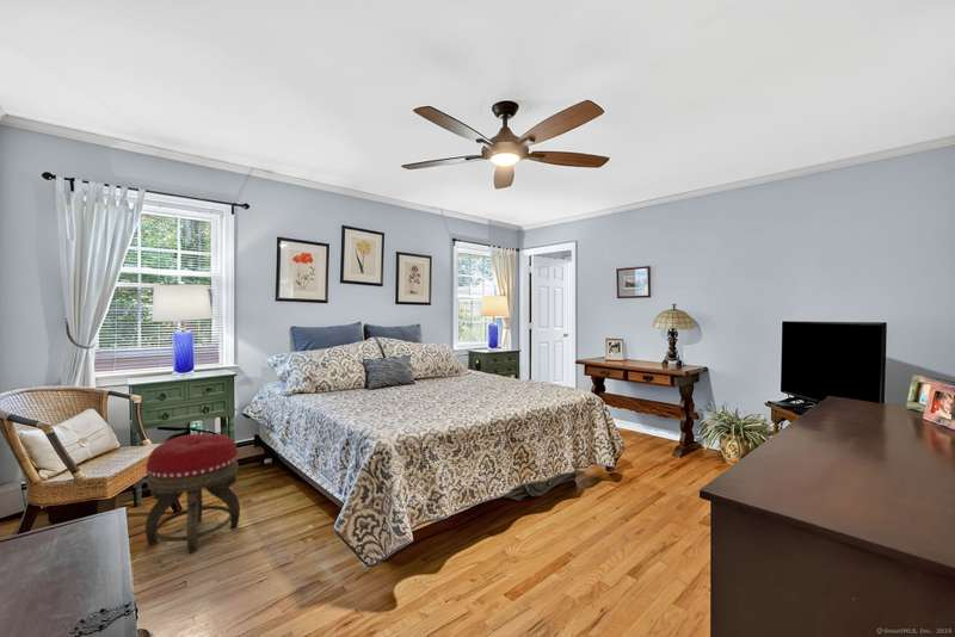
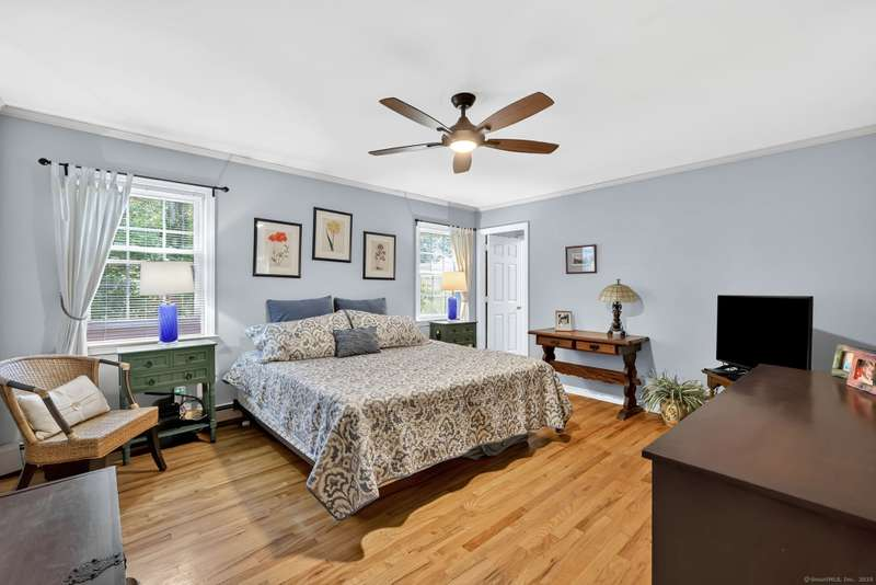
- footstool (195, 487)
